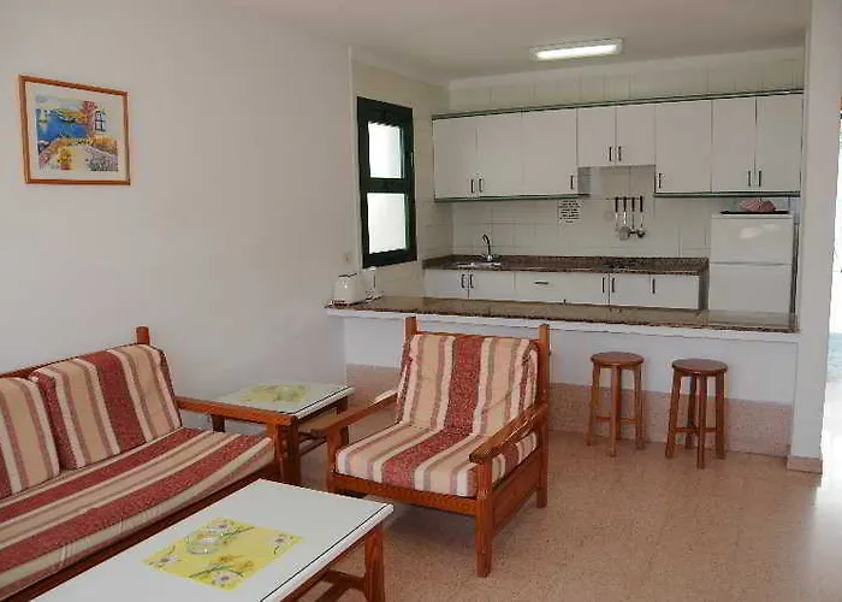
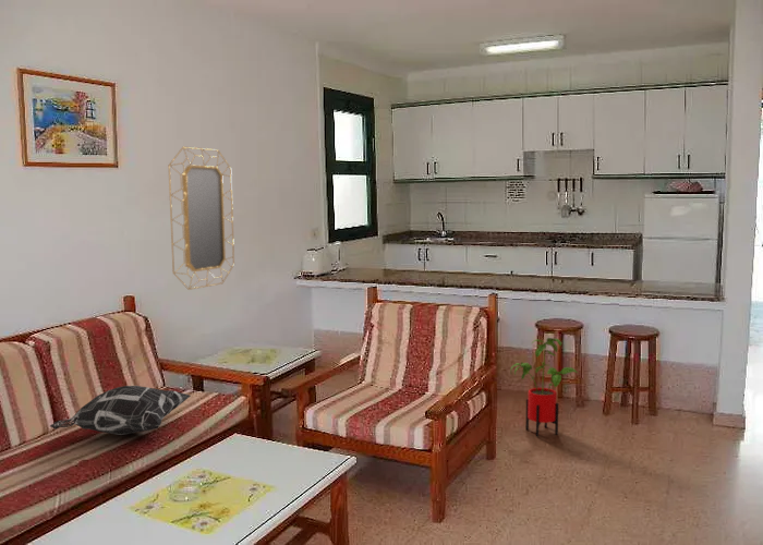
+ decorative pillow (124, 410)
+ house plant (543, 385)
+ home mirror (206, 218)
